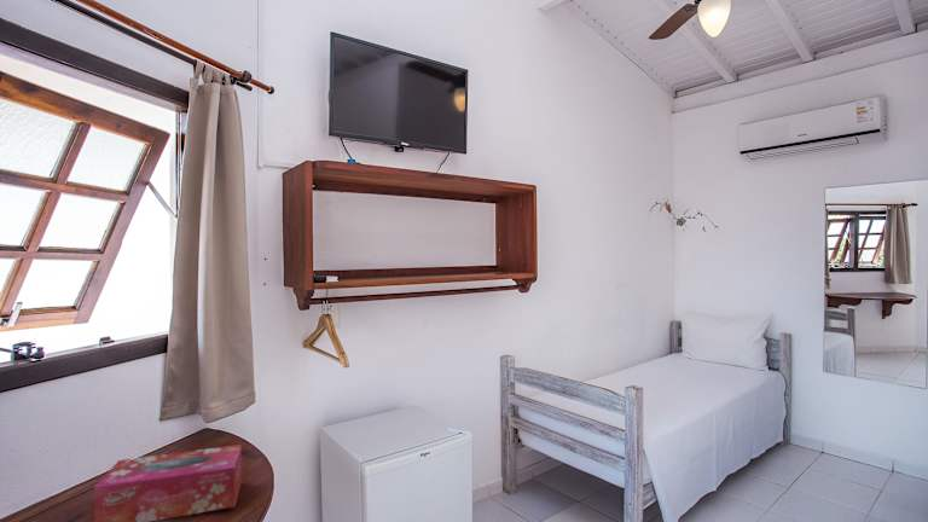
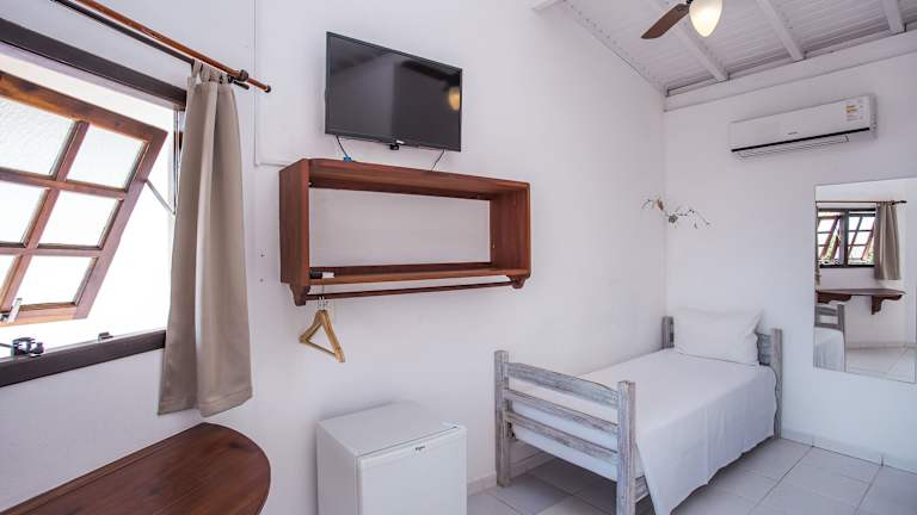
- tissue box (175, 482)
